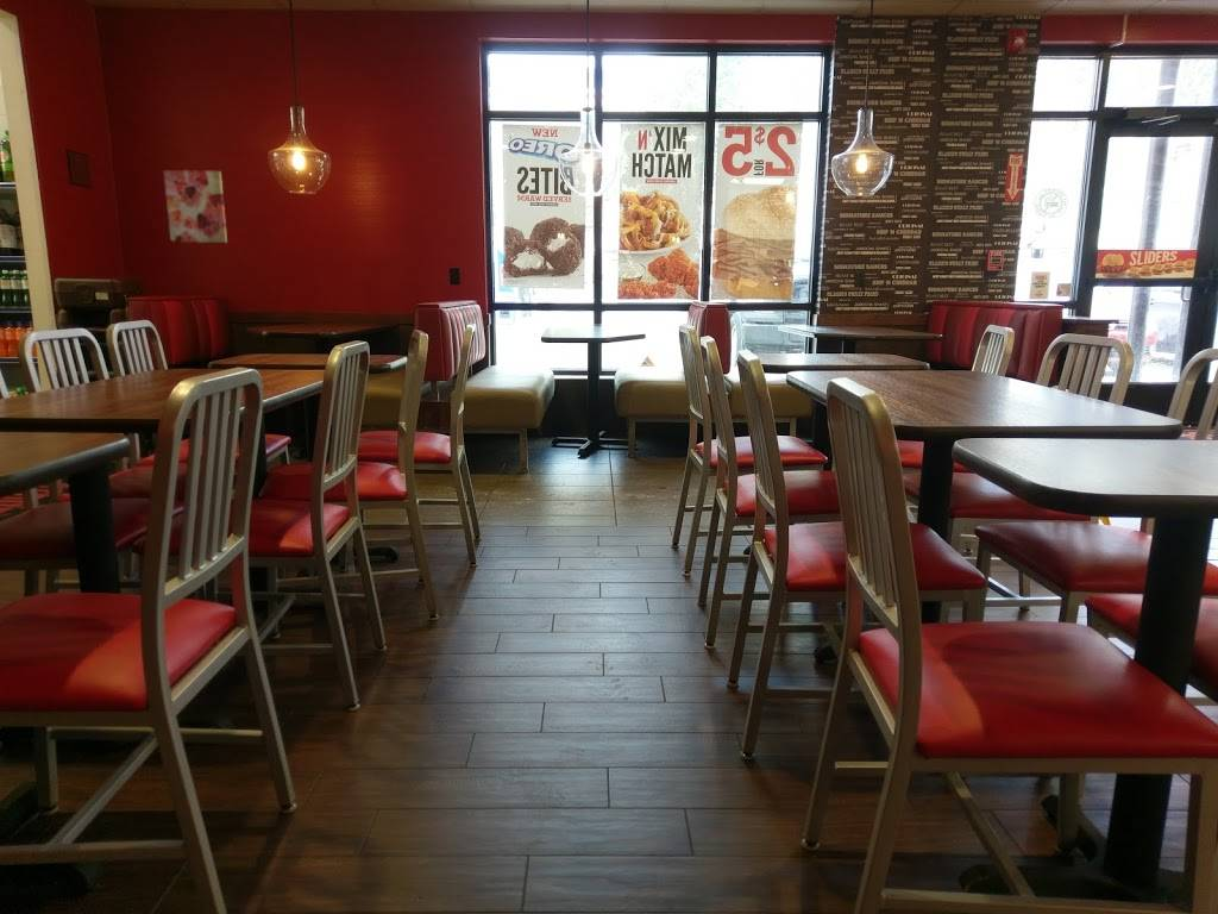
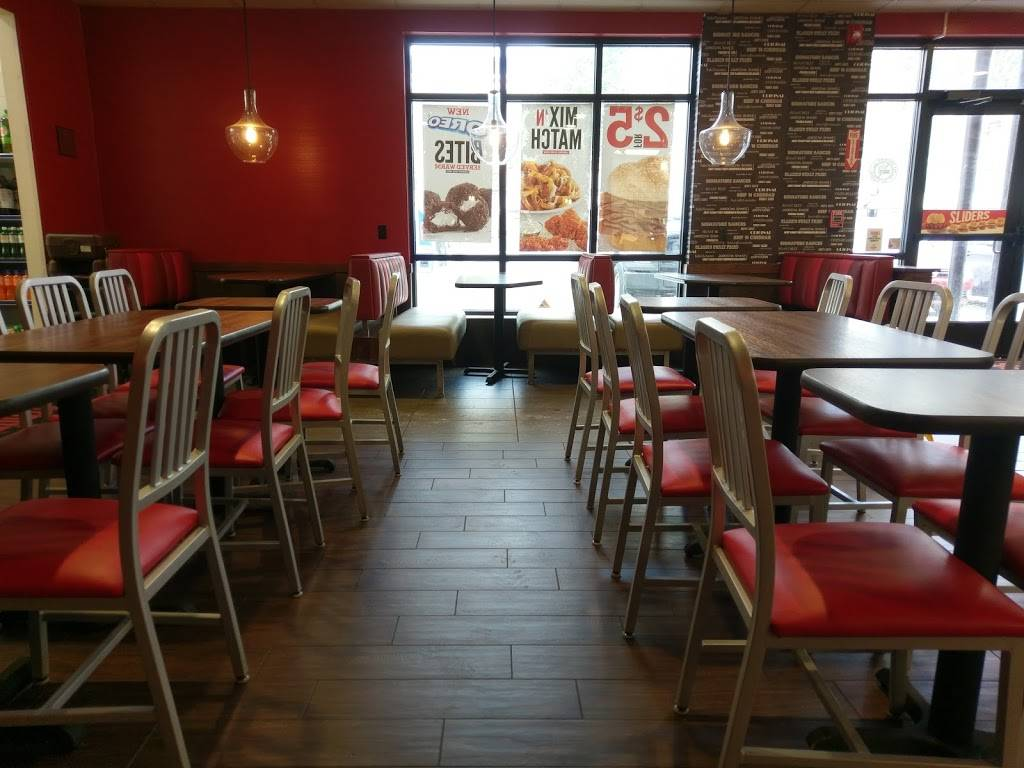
- wall art (195, 206)
